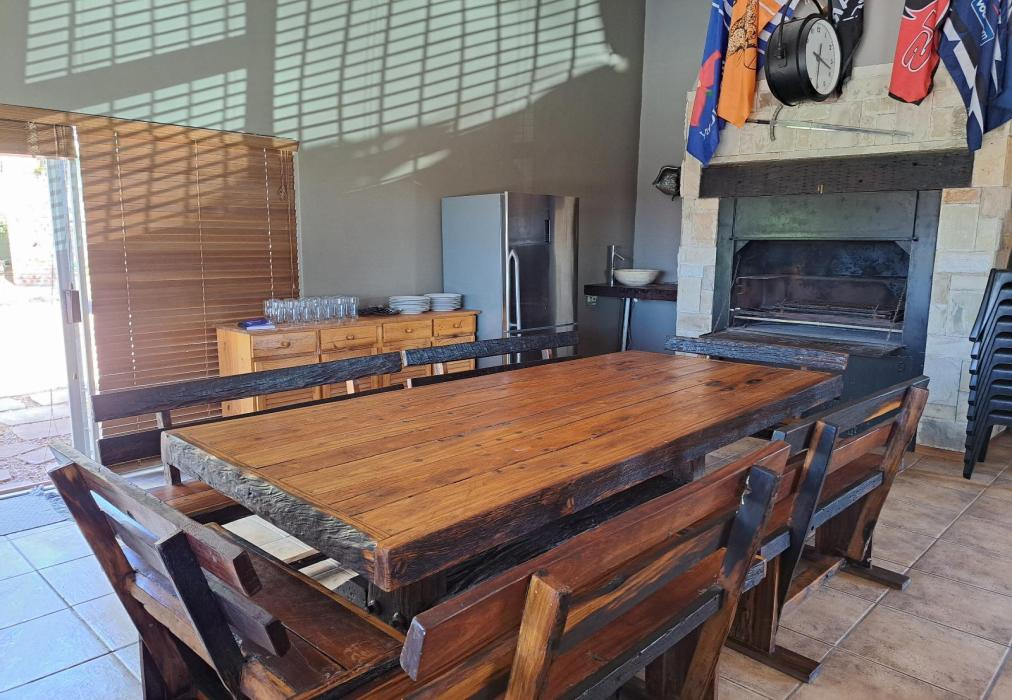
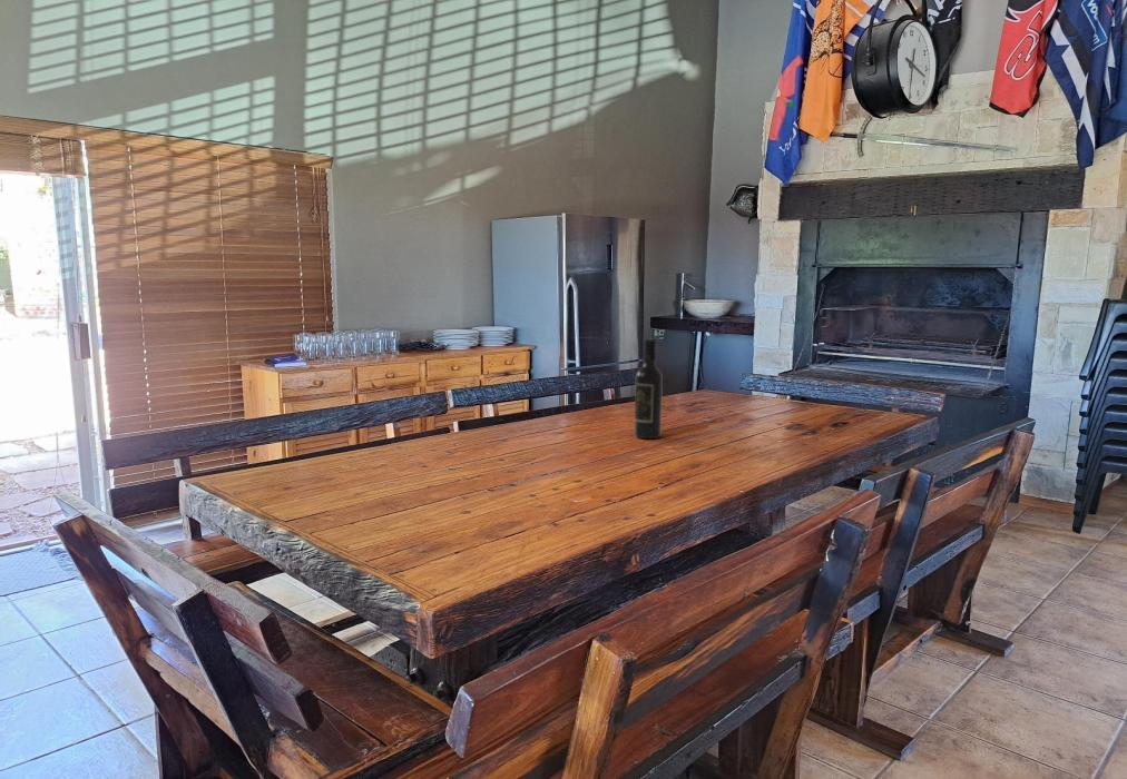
+ wine bottle (648, 388)
